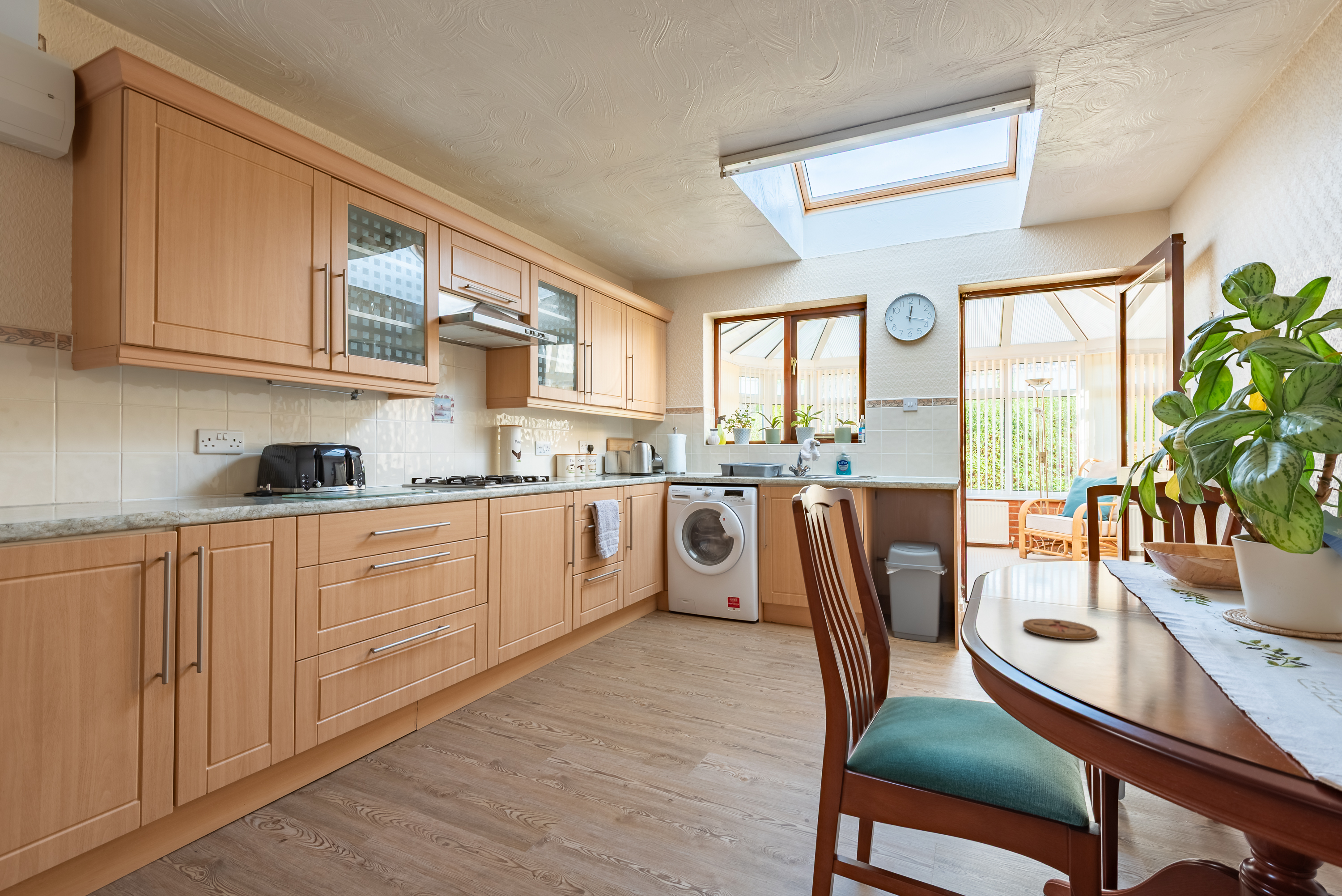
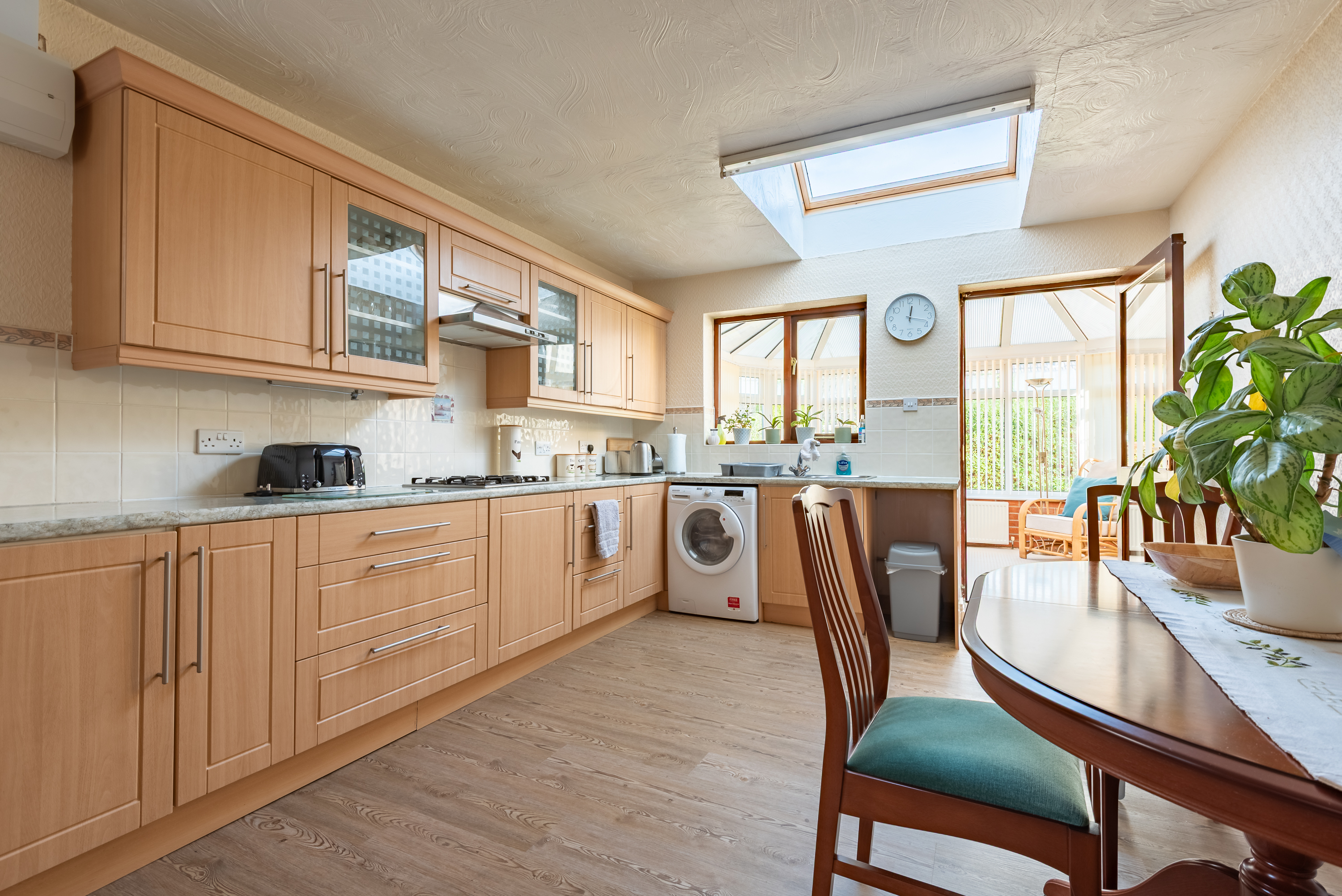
- coaster (1059, 628)
